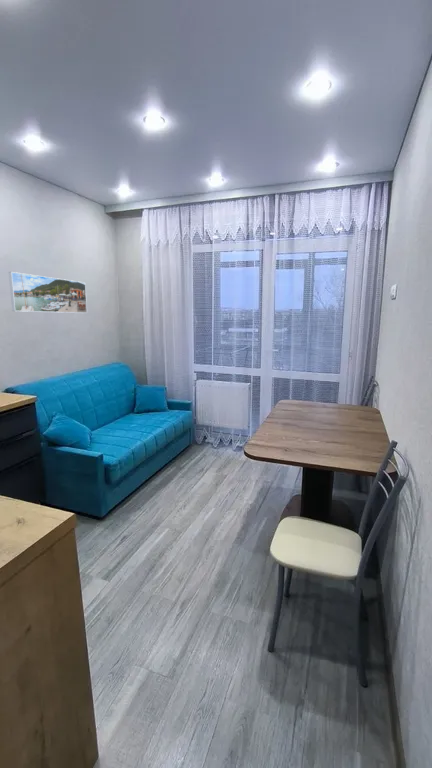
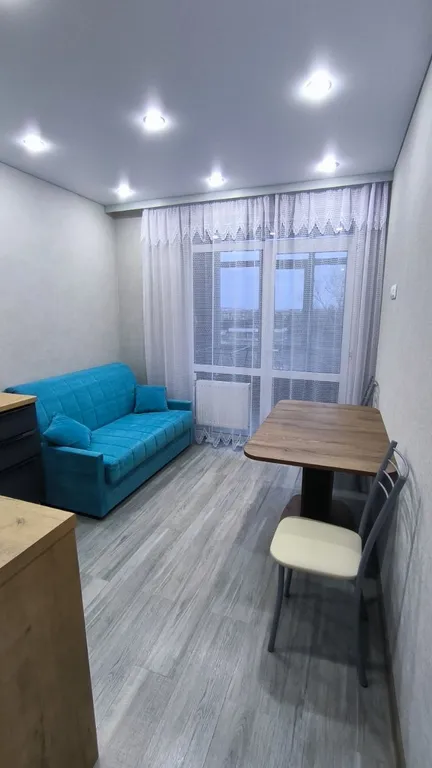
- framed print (52, 295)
